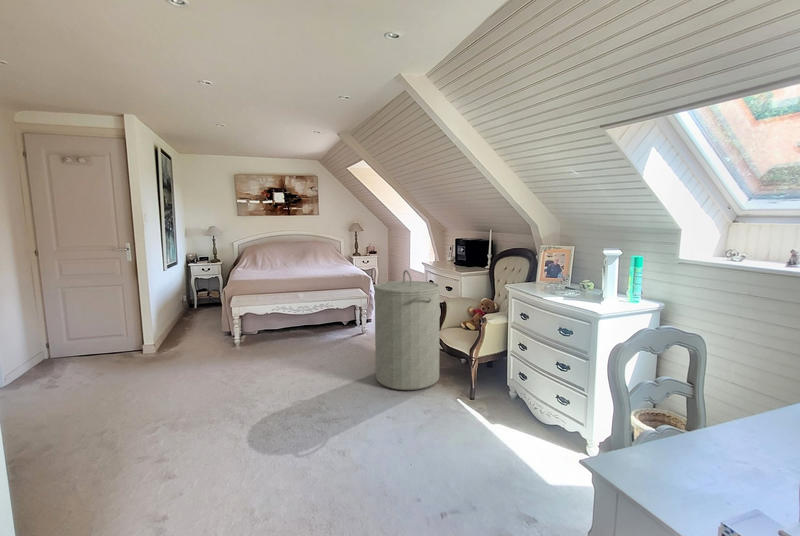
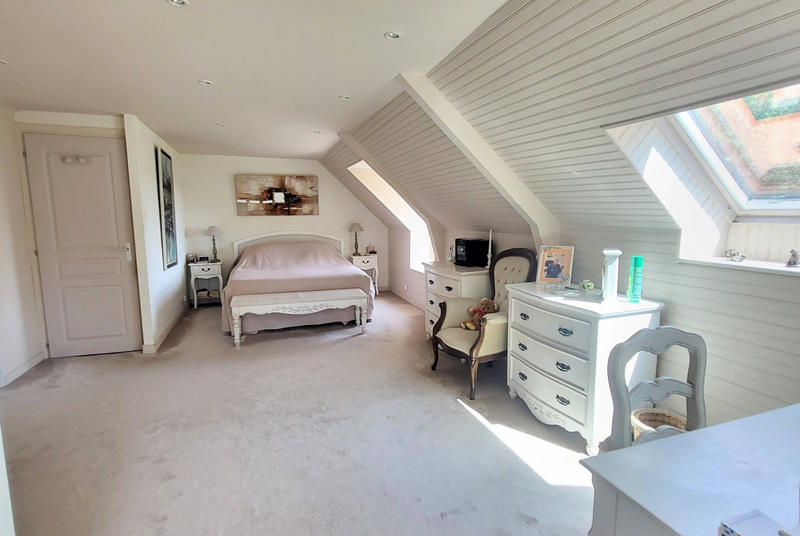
- laundry hamper (407, 324)
